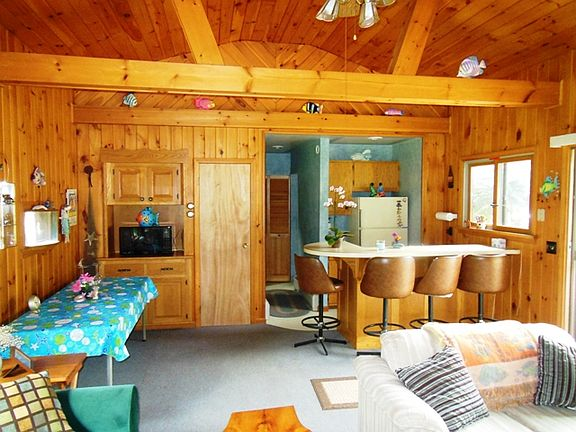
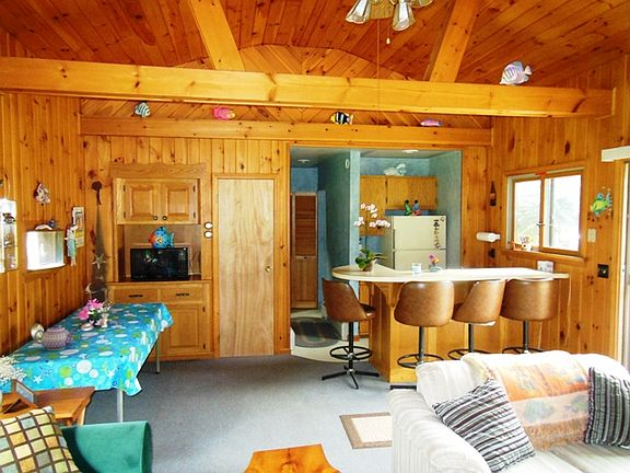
+ teapot (56, 336)
